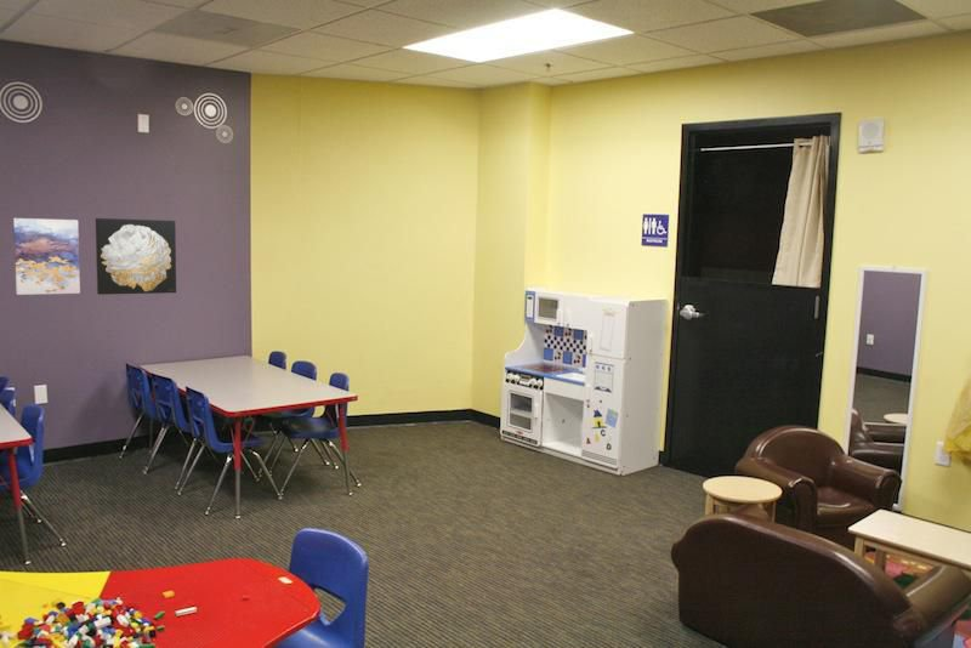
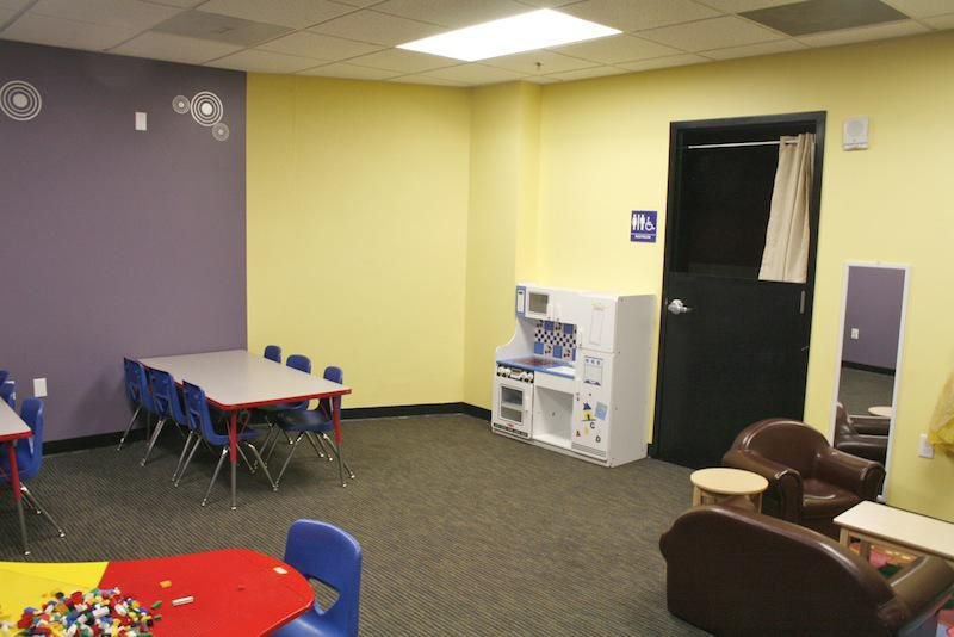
- wall art (136, 256)
- wall art (47, 256)
